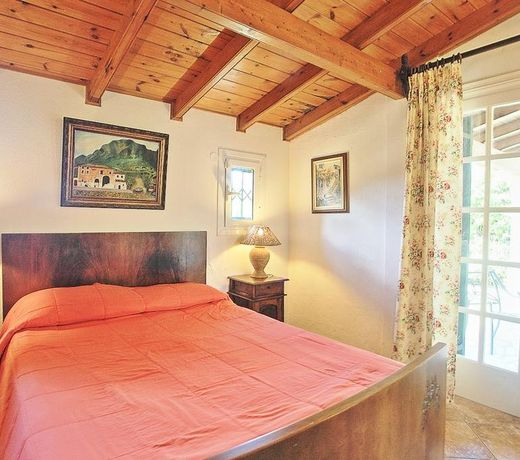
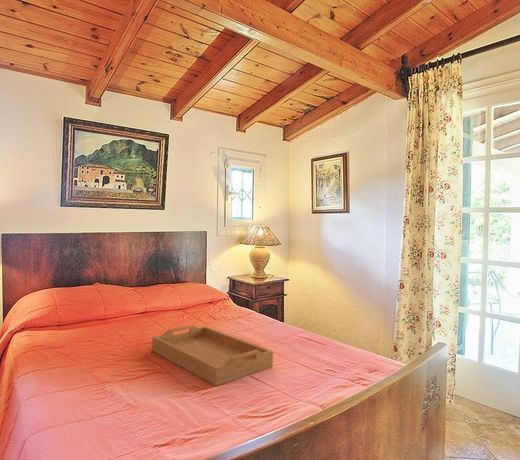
+ serving tray (209, 348)
